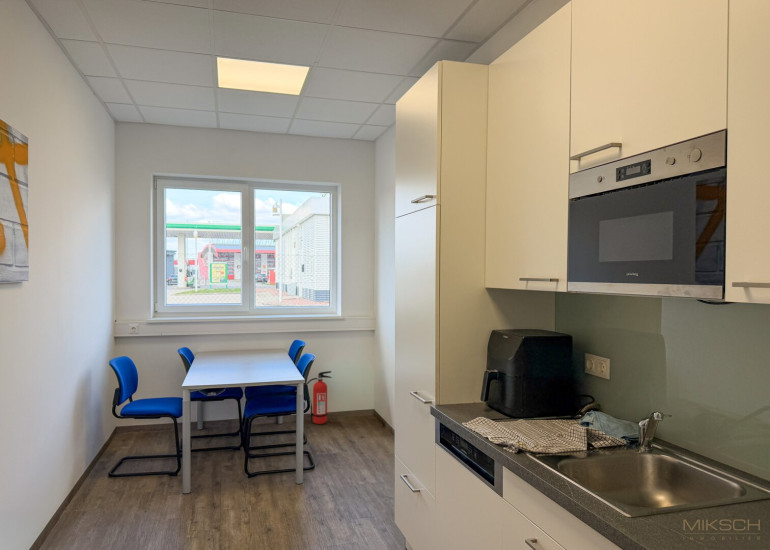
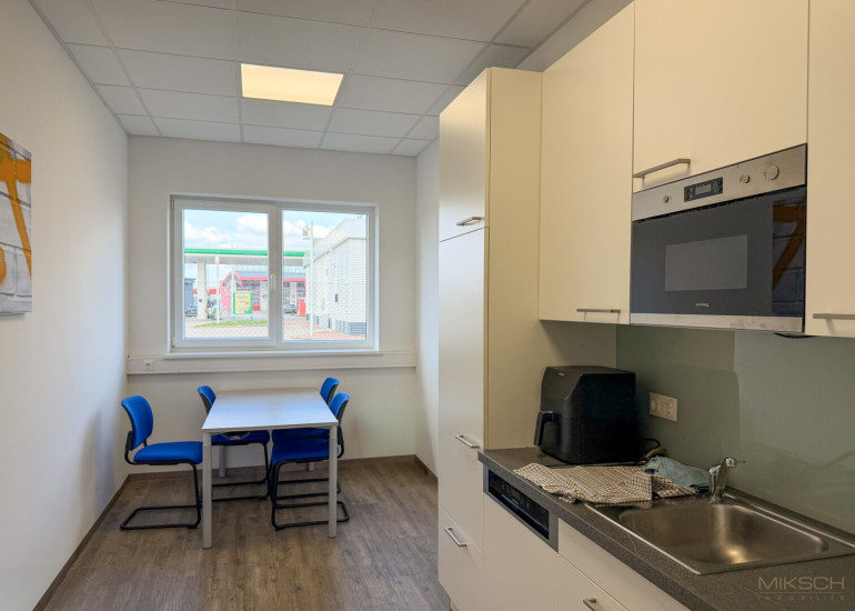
- fire extinguisher (318, 397)
